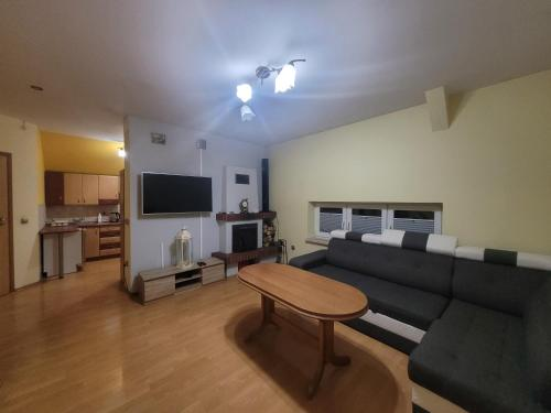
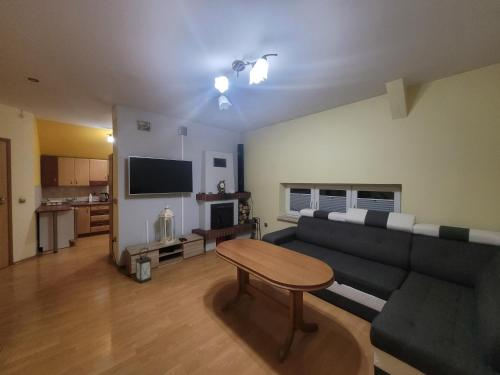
+ lantern (143, 263)
